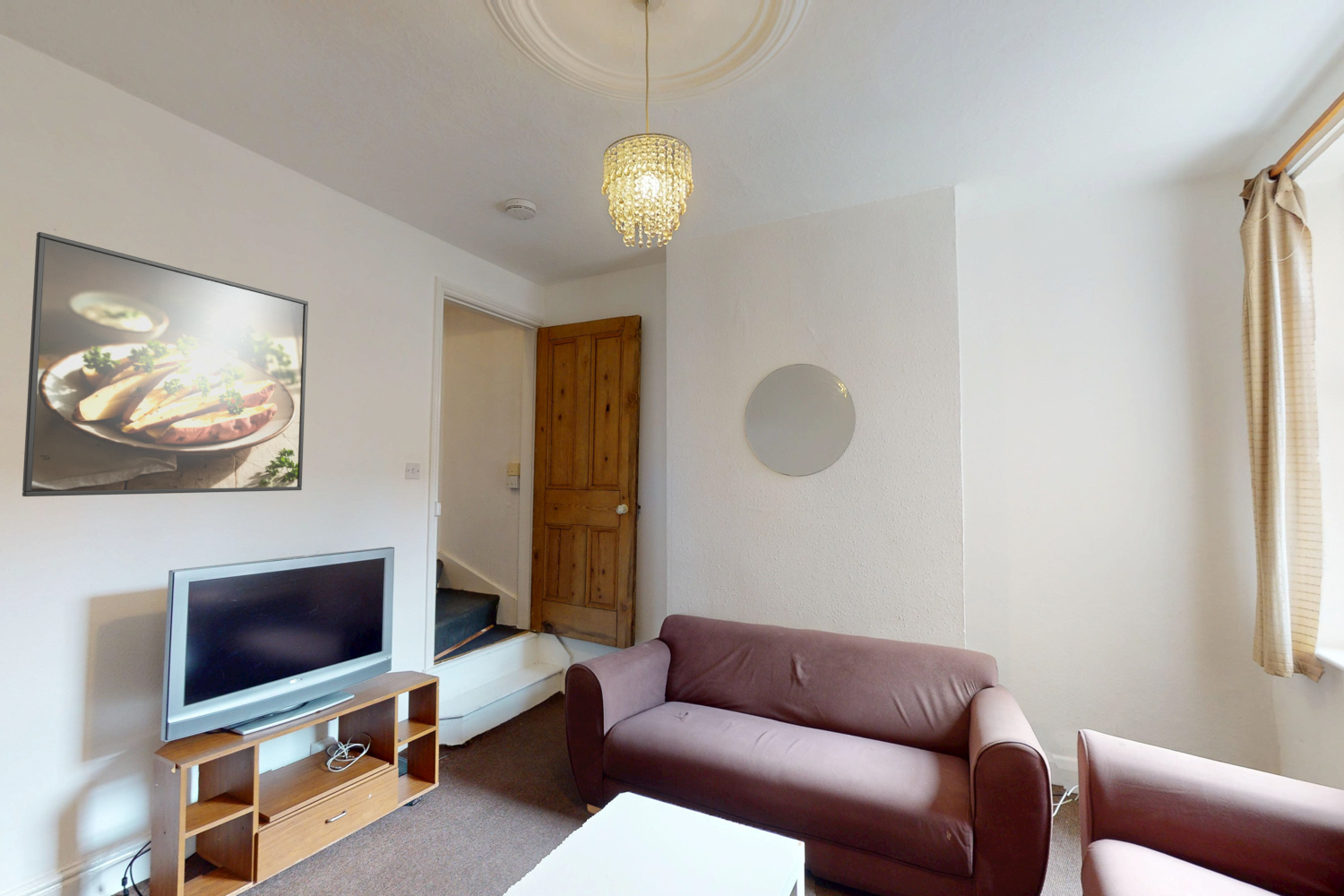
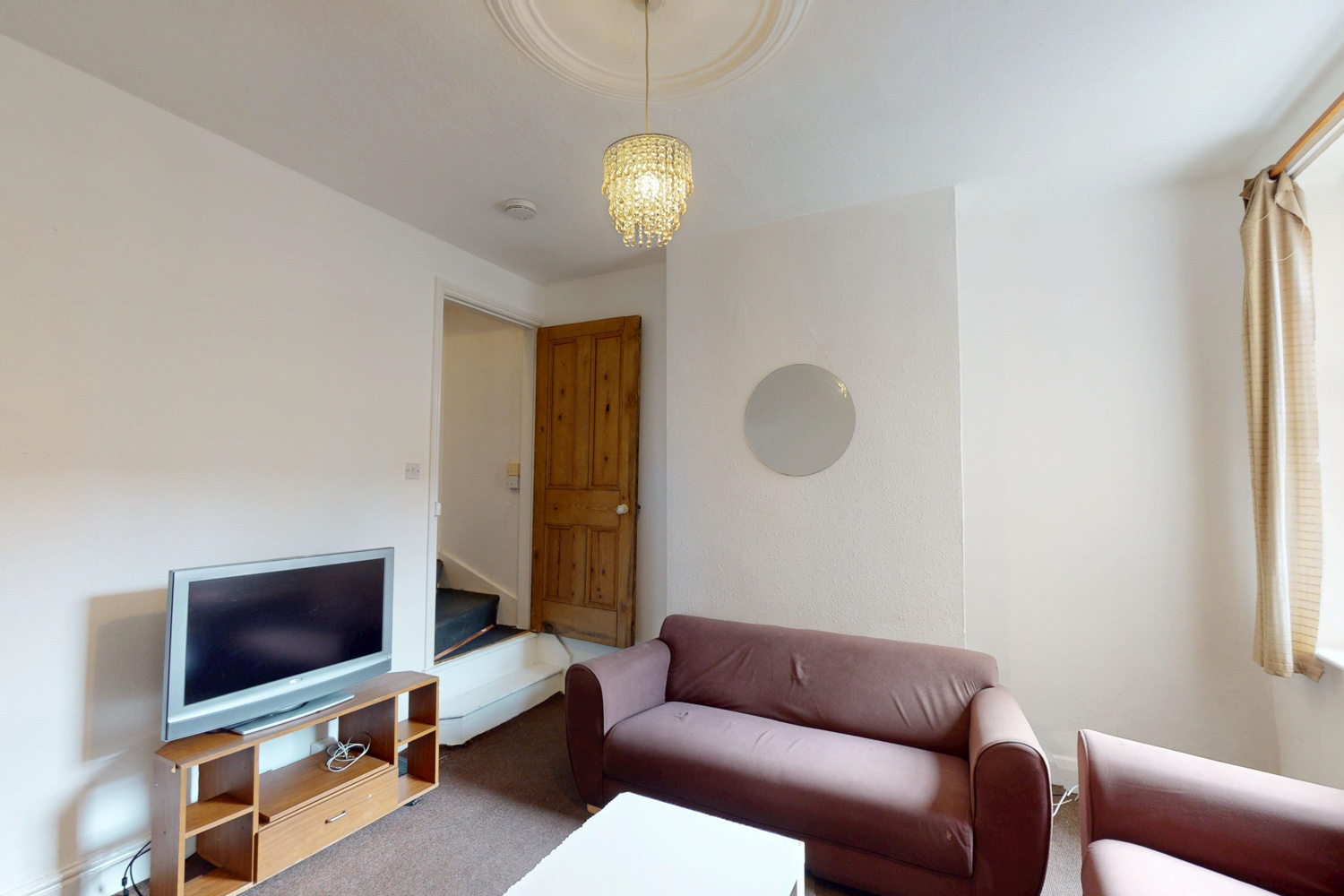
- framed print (190, 382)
